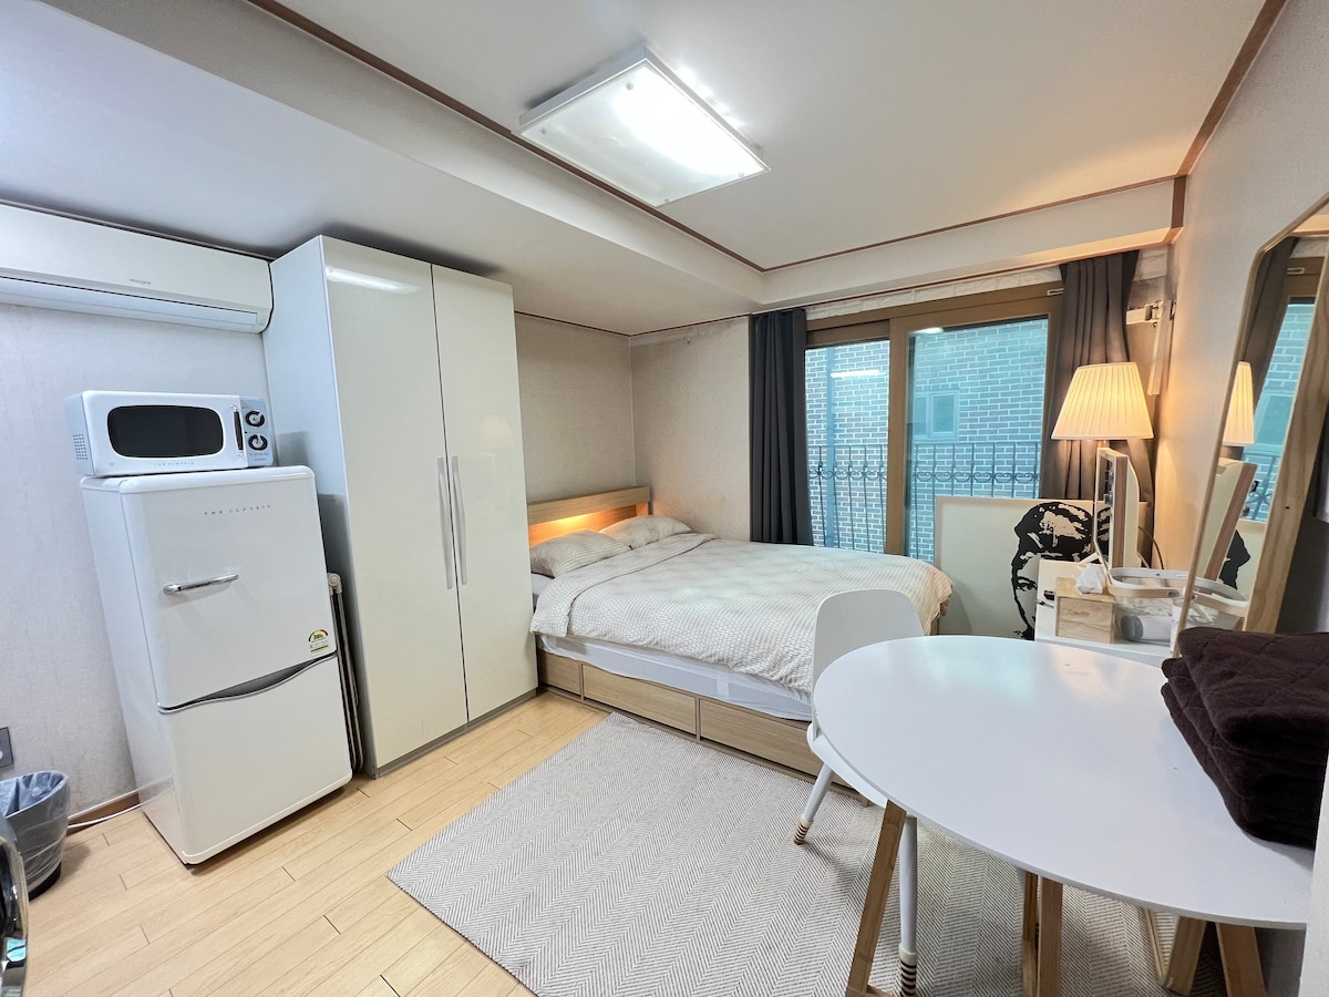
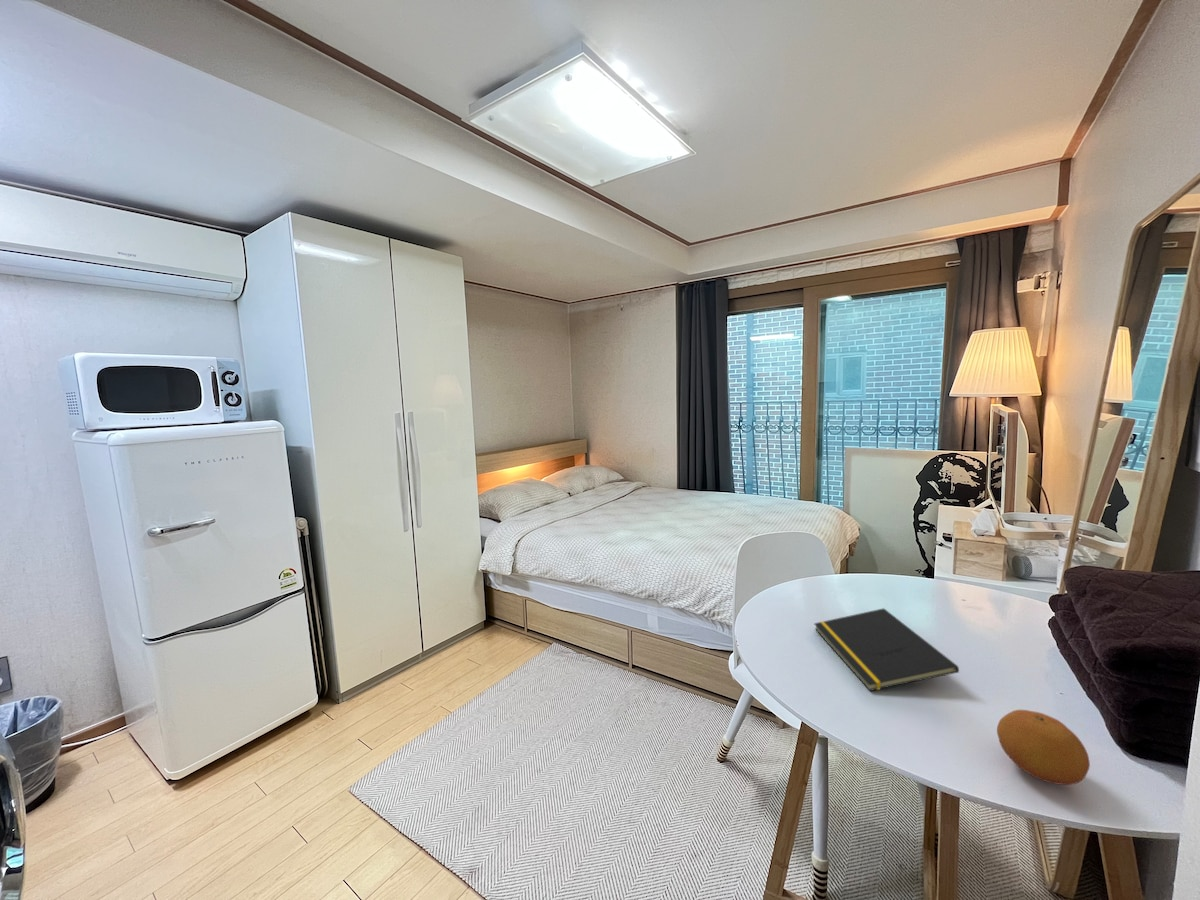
+ notepad (877, 645)
+ fruit (1040, 744)
